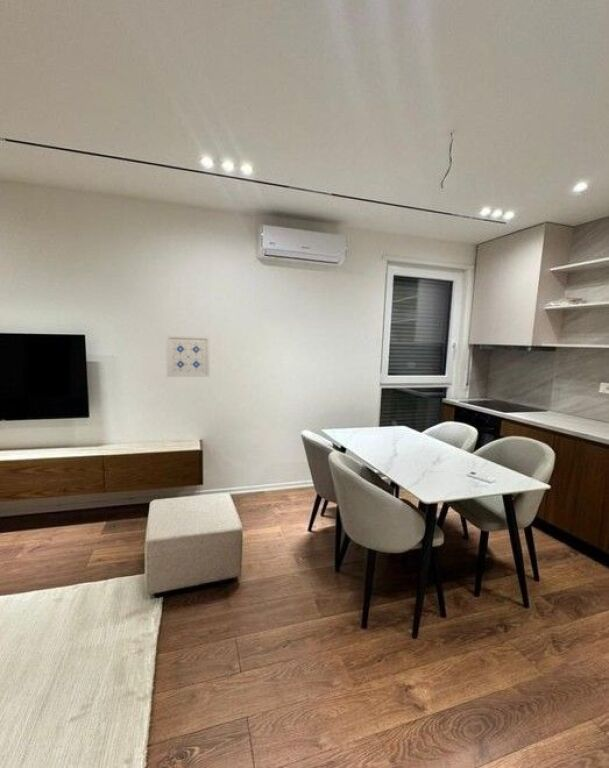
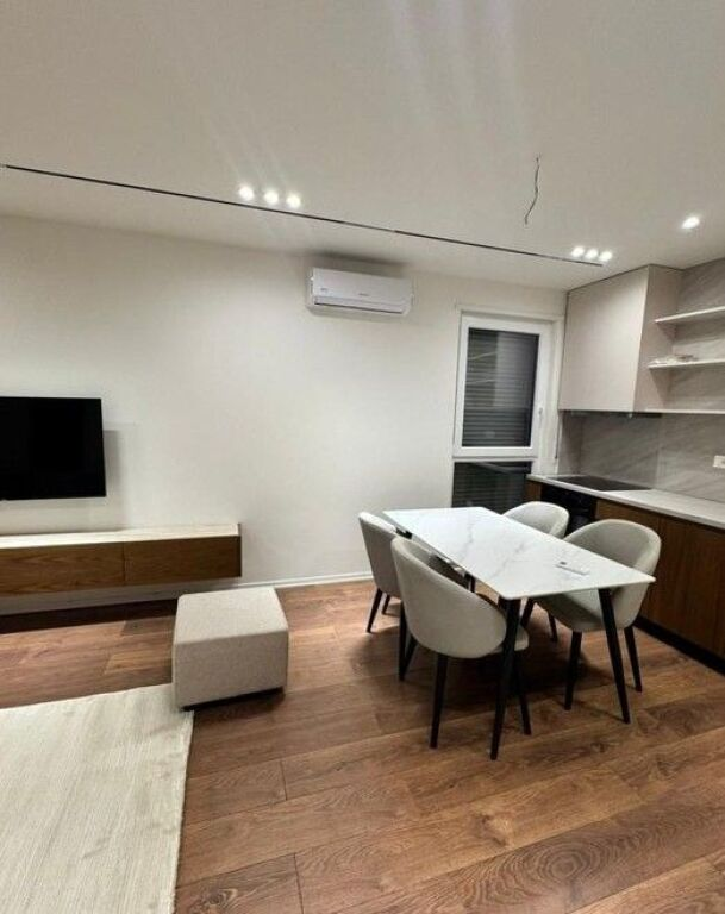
- wall art (188, 356)
